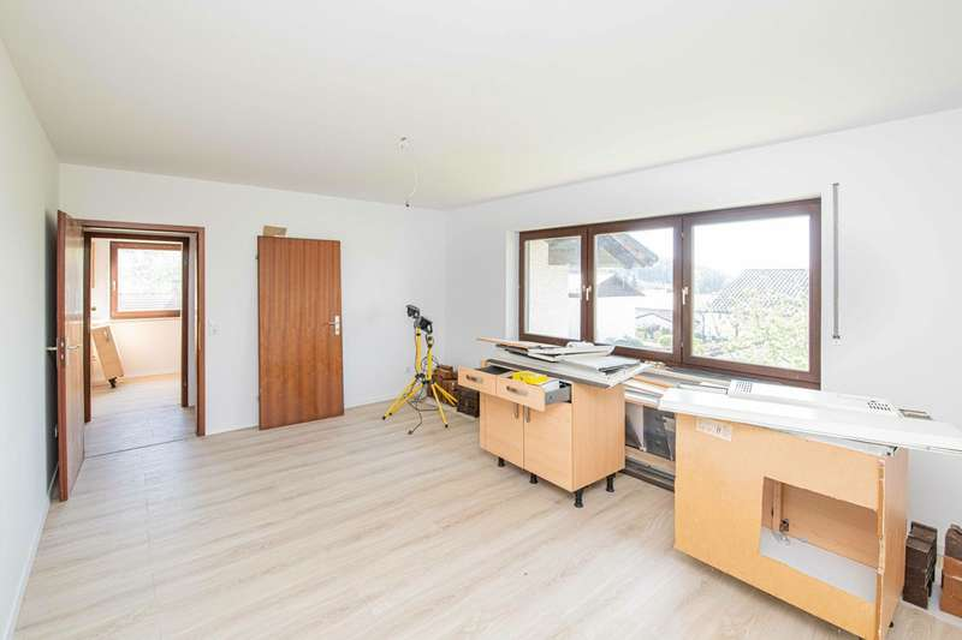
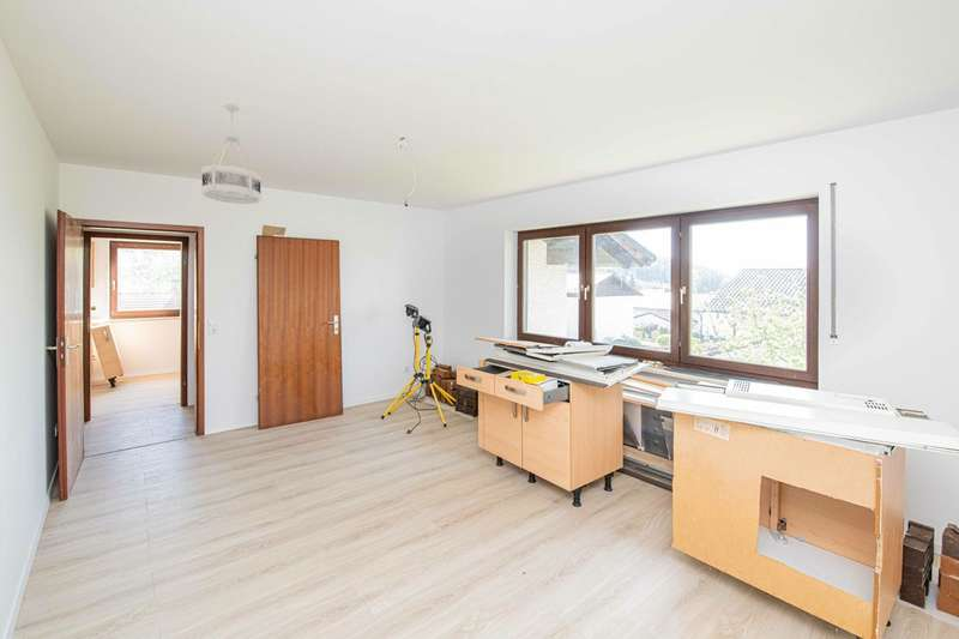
+ ceiling light fixture (231, 152)
